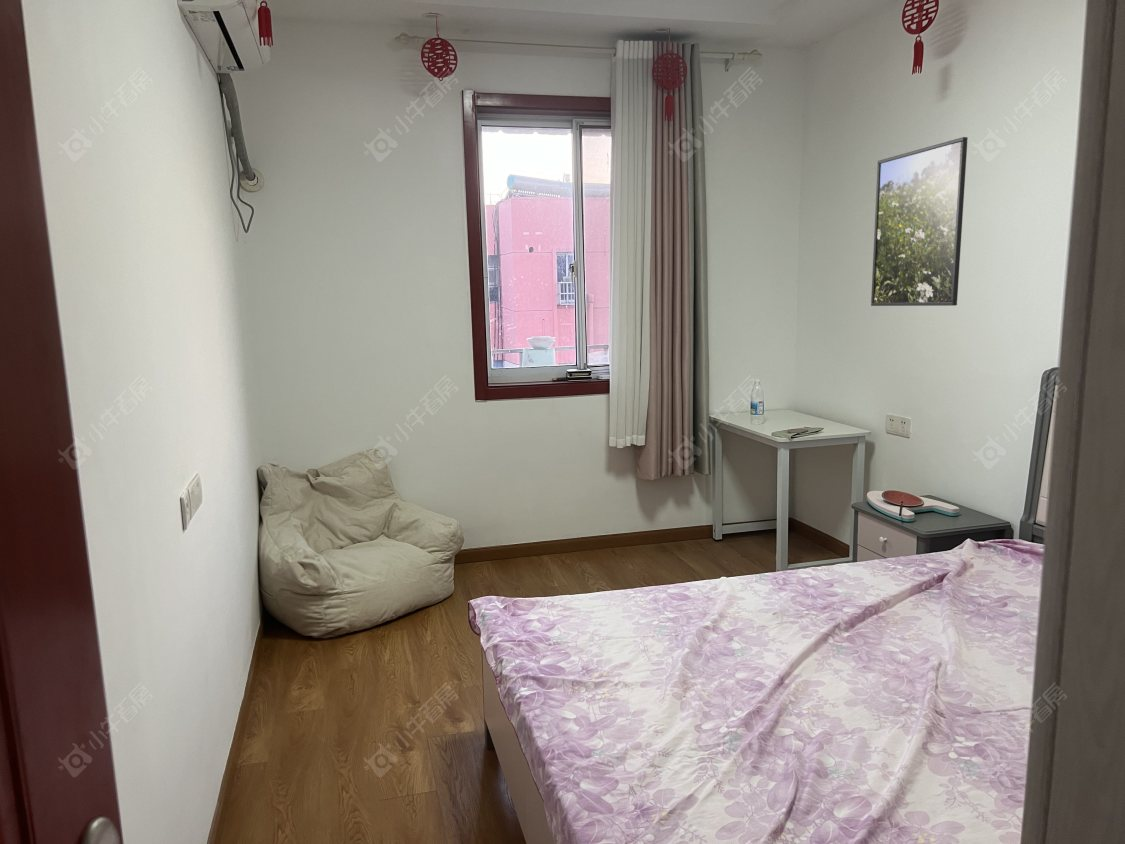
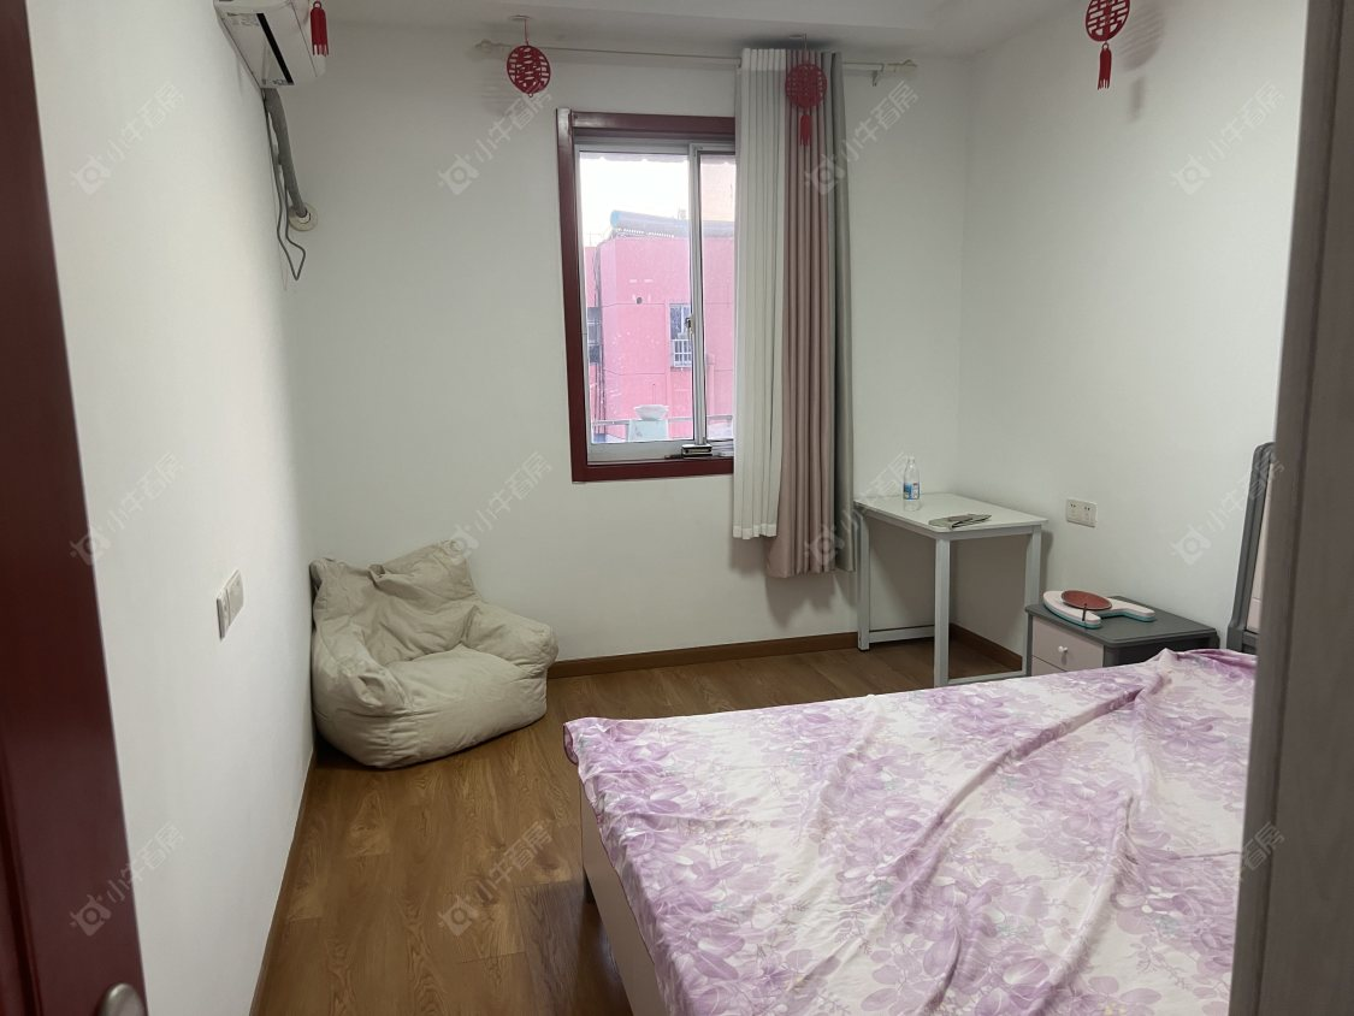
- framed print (915, 229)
